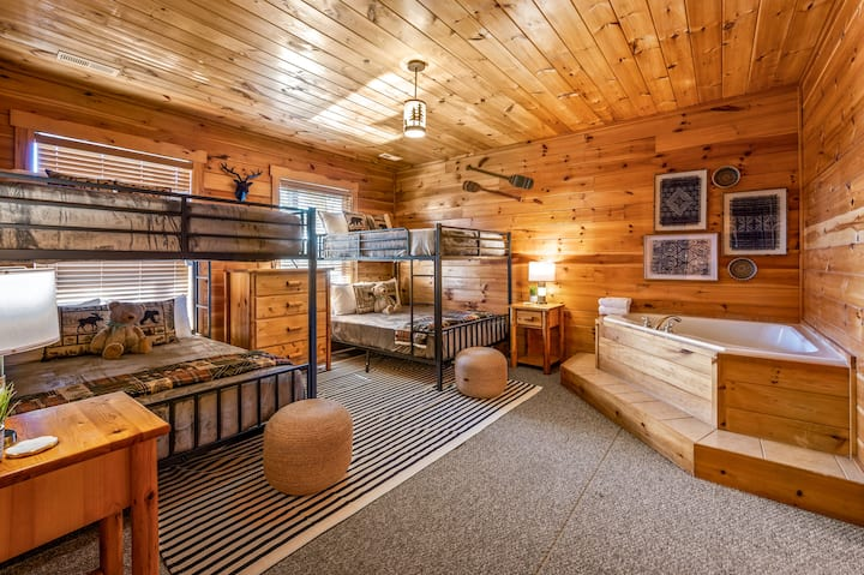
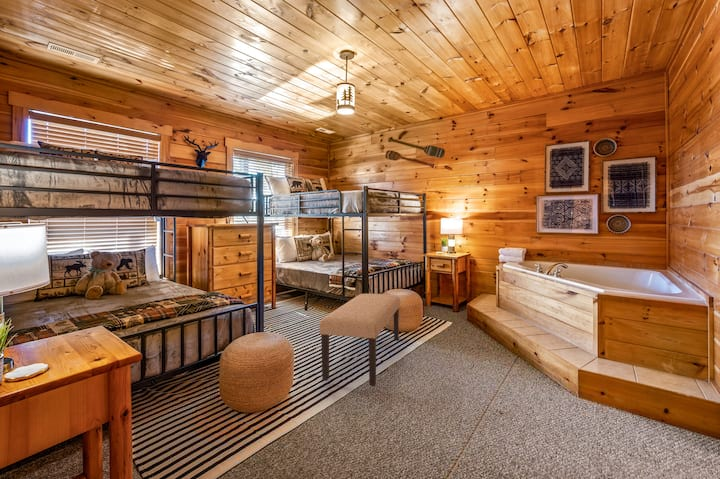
+ bench (366, 330)
